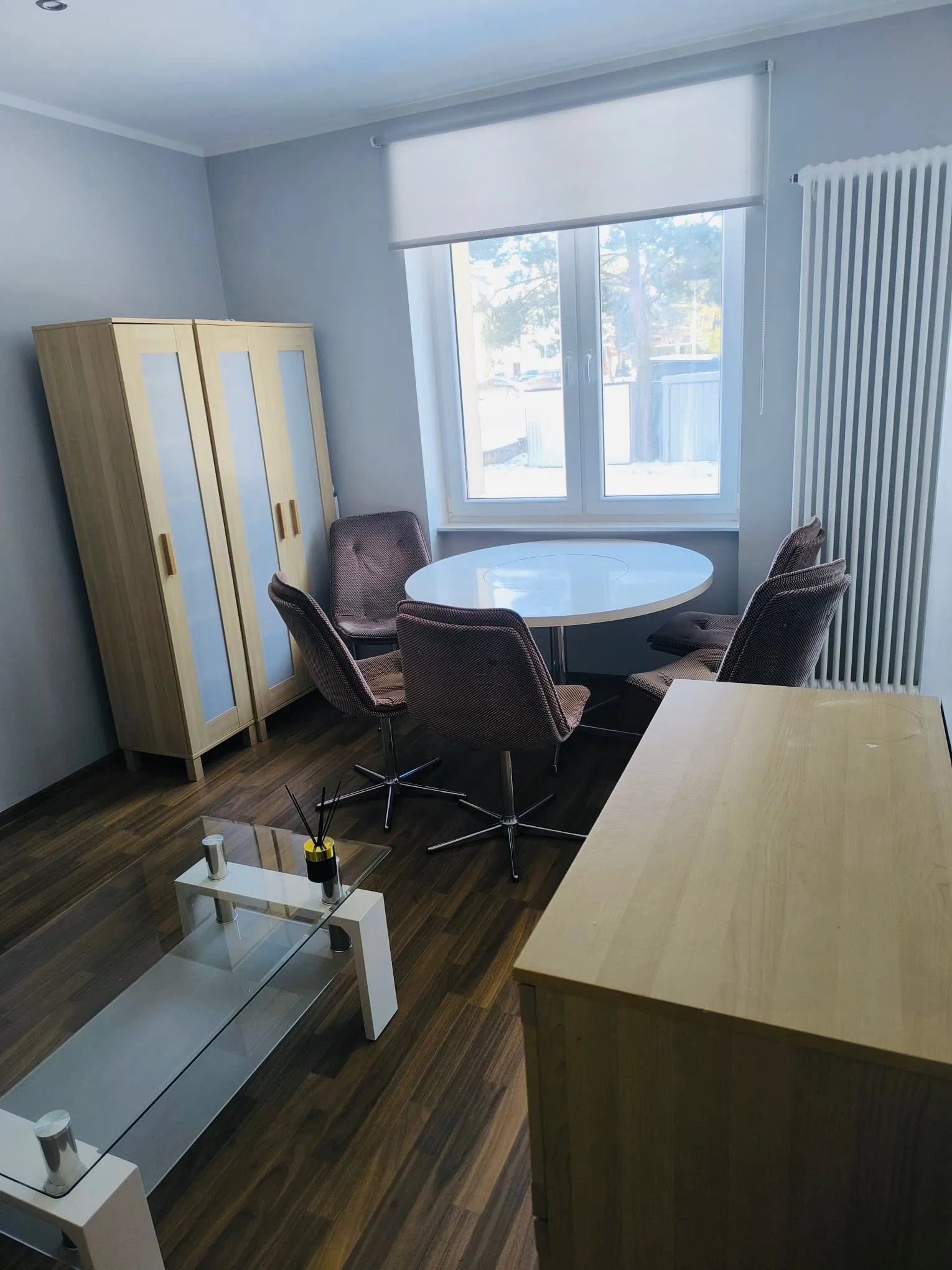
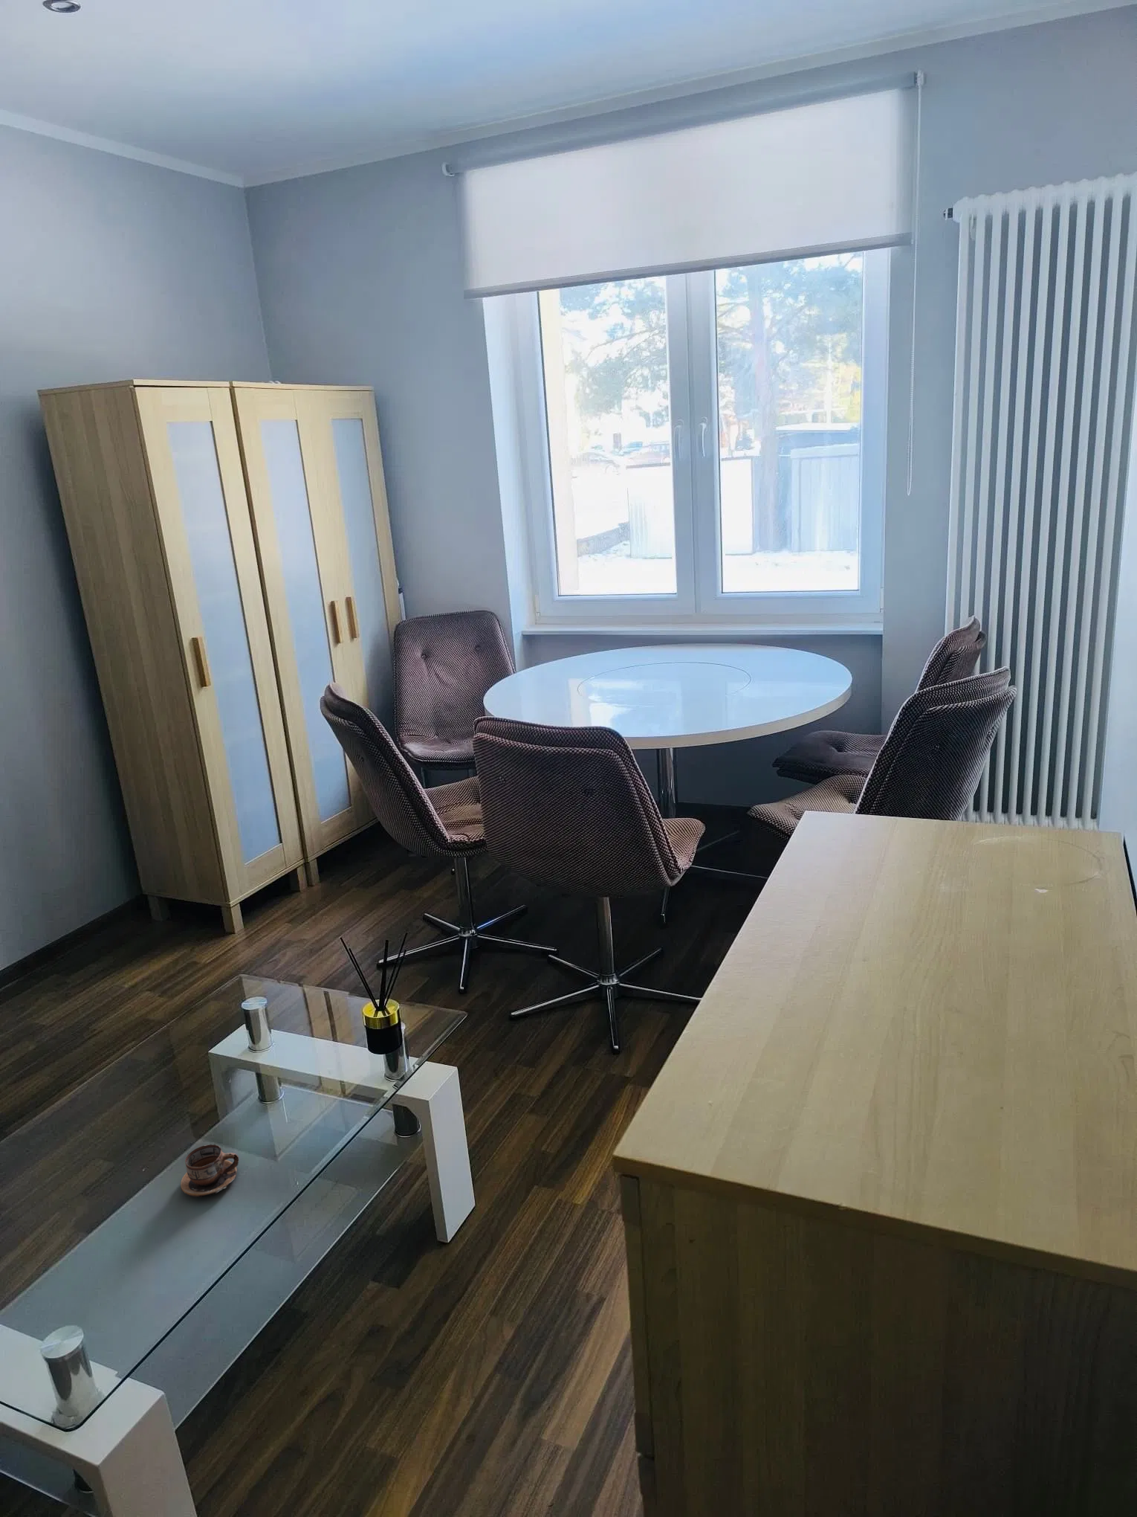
+ cup (209, 1167)
